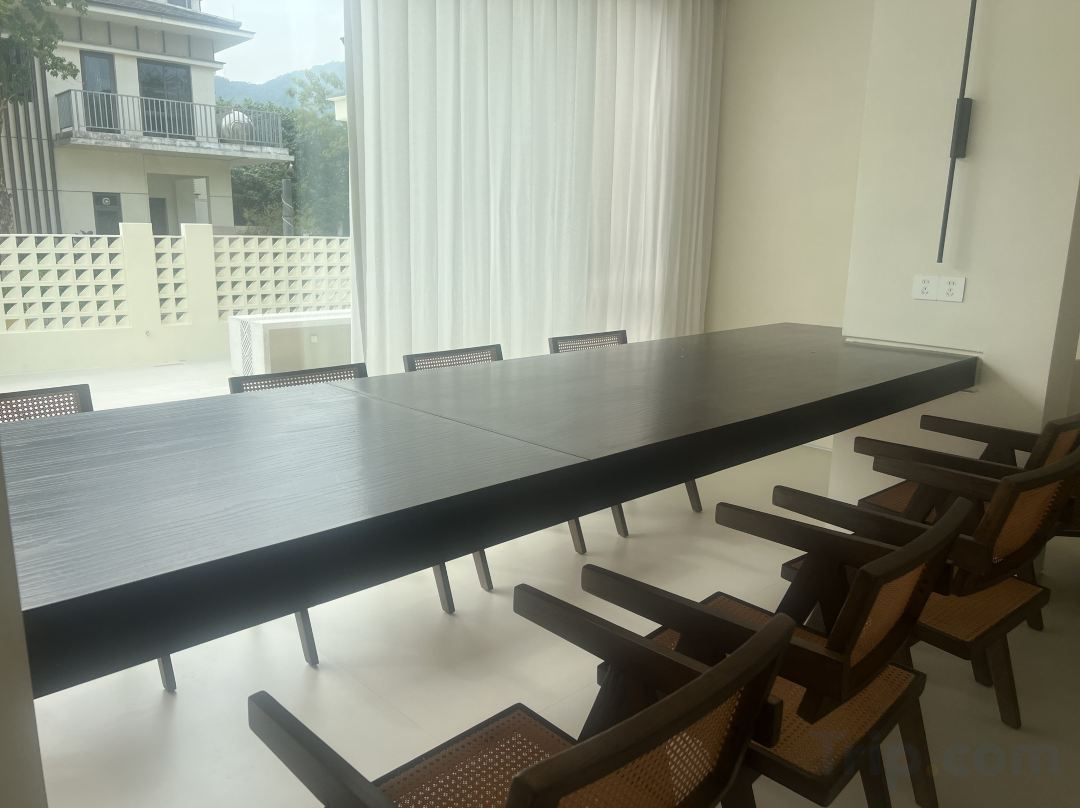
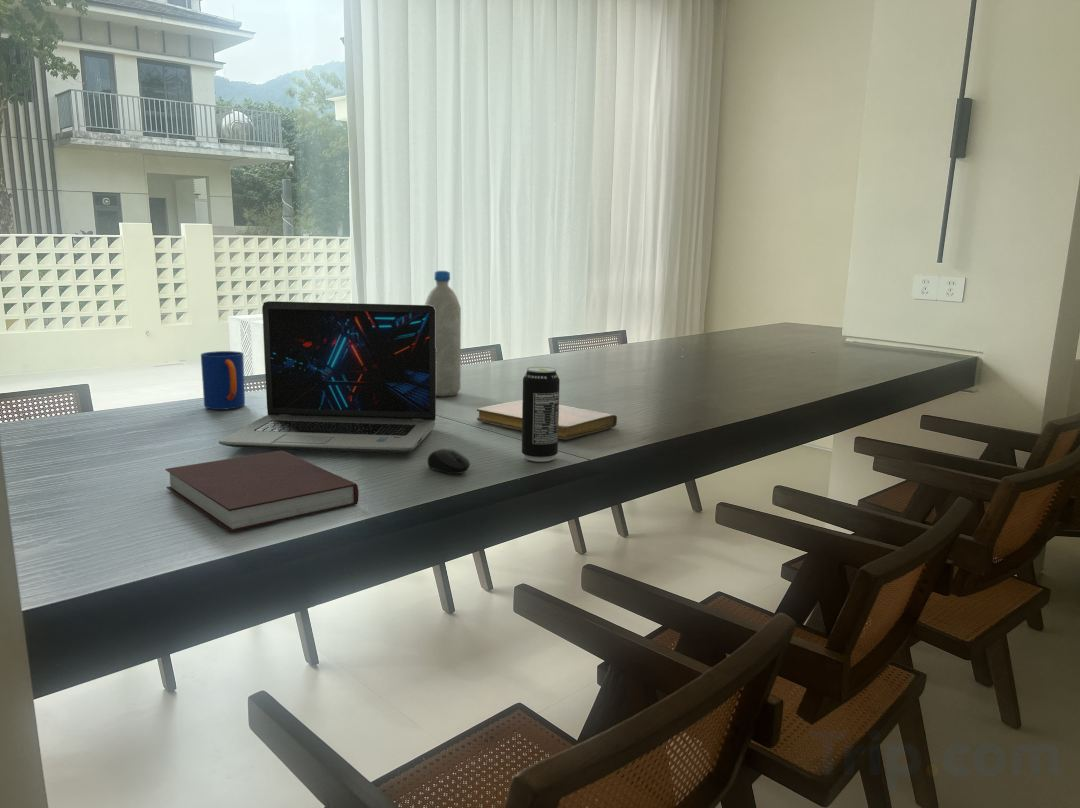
+ notebook (259, 486)
+ computer mouse (448, 460)
+ water bottle (442, 333)
+ beverage can (540, 413)
+ laptop (332, 374)
+ notebook (558, 421)
+ mug (226, 381)
